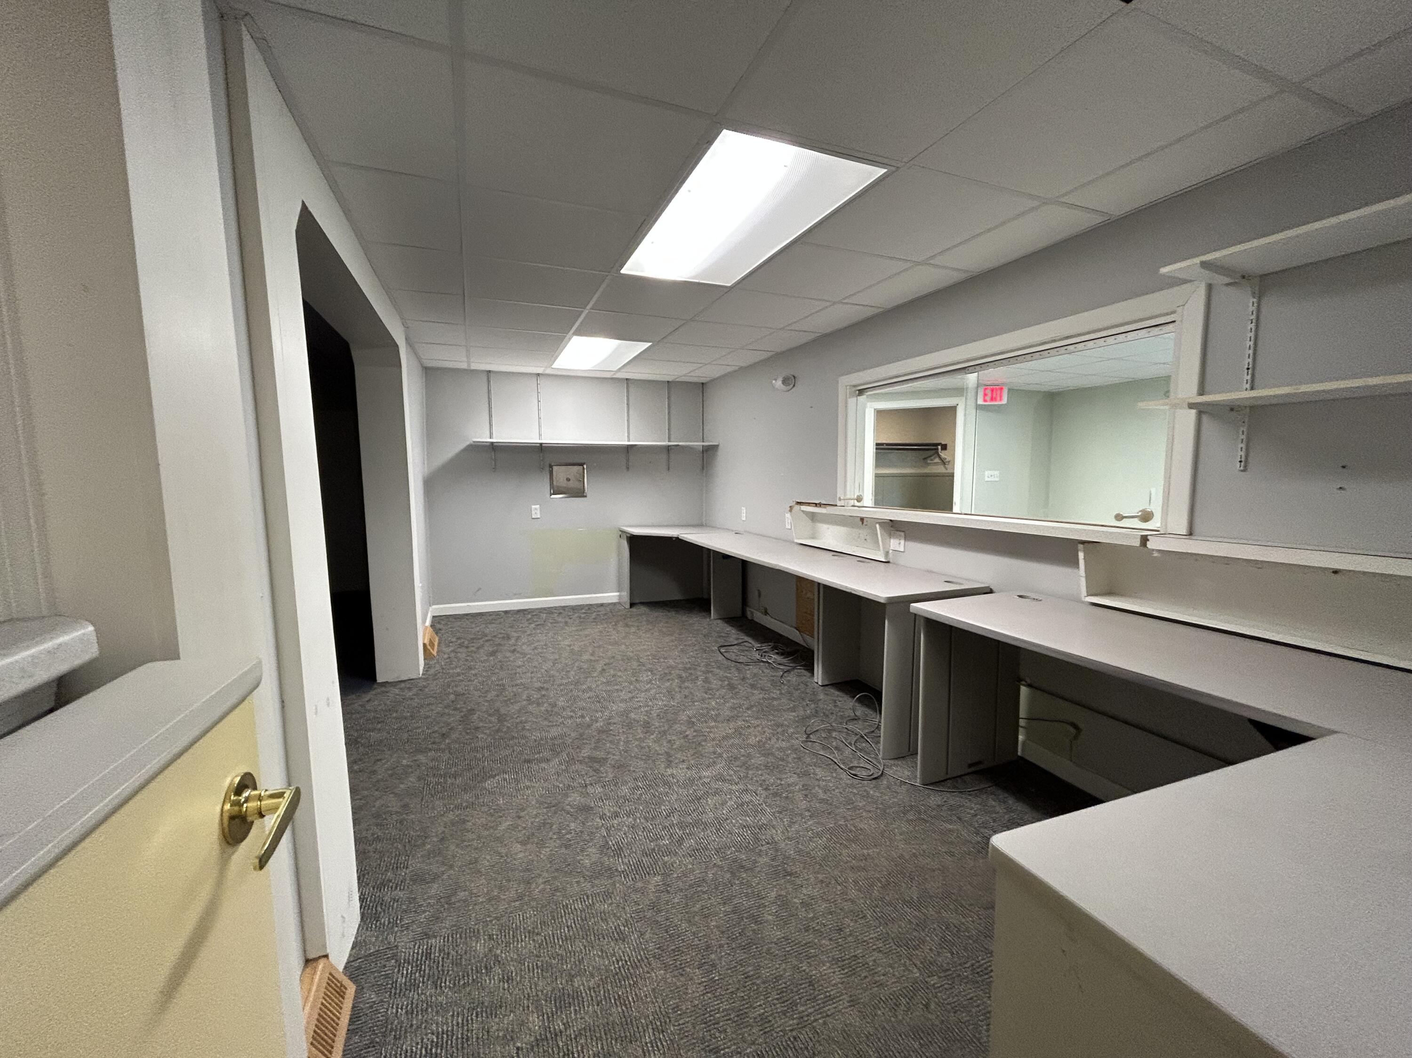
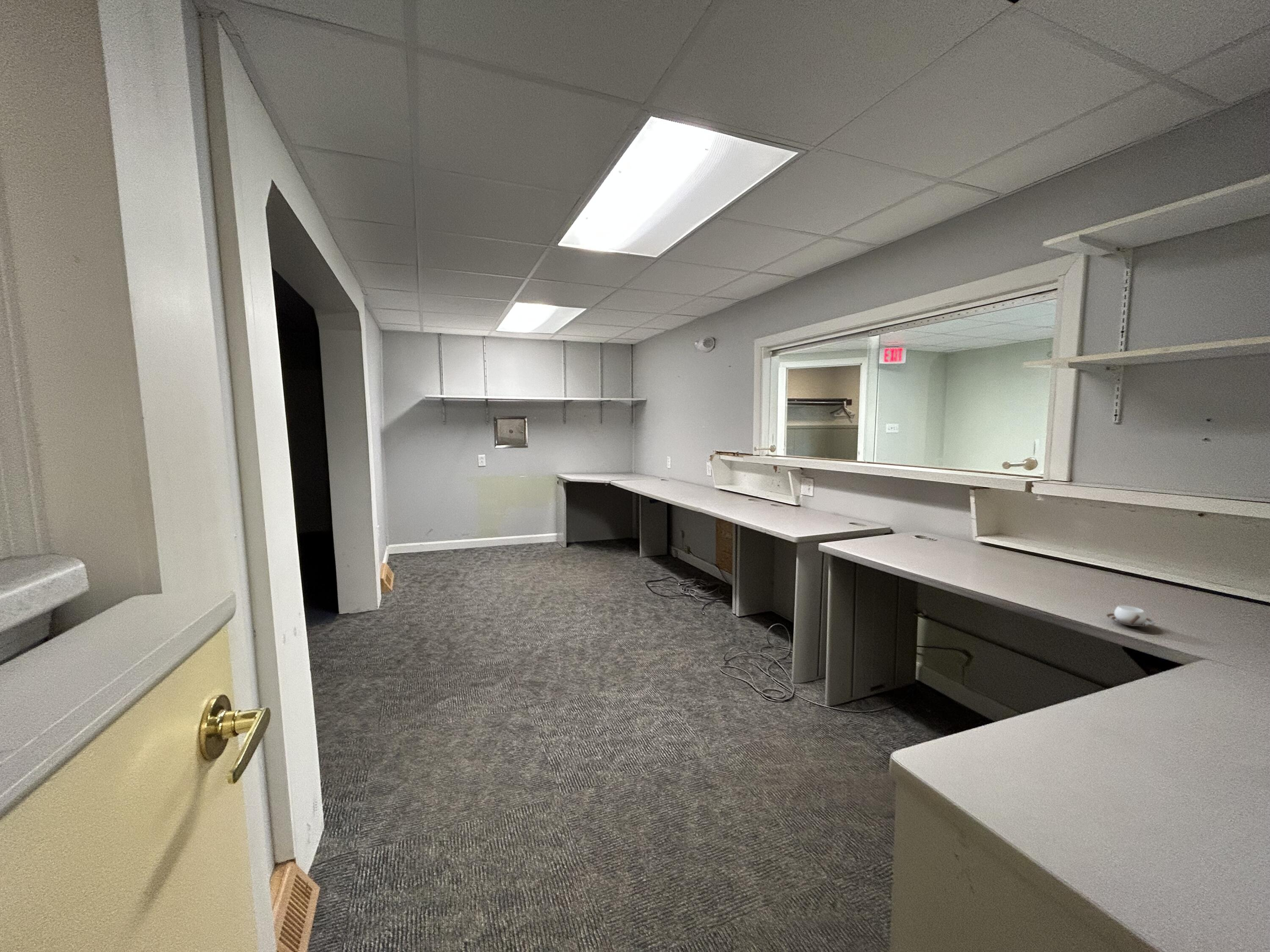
+ cup (1130, 616)
